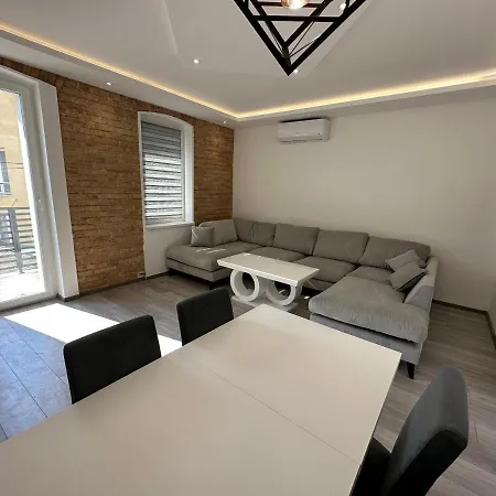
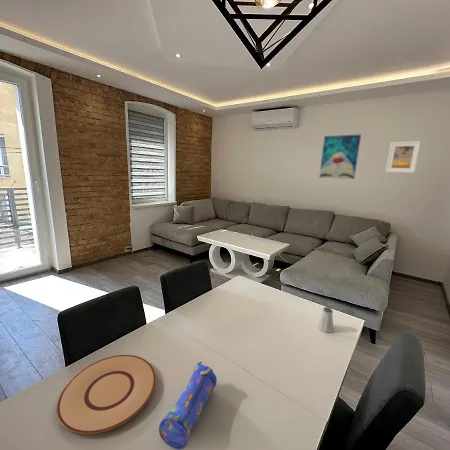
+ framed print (402, 157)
+ plate (110, 389)
+ saltshaker (326, 318)
+ wall art (339, 157)
+ pencil case (191, 399)
